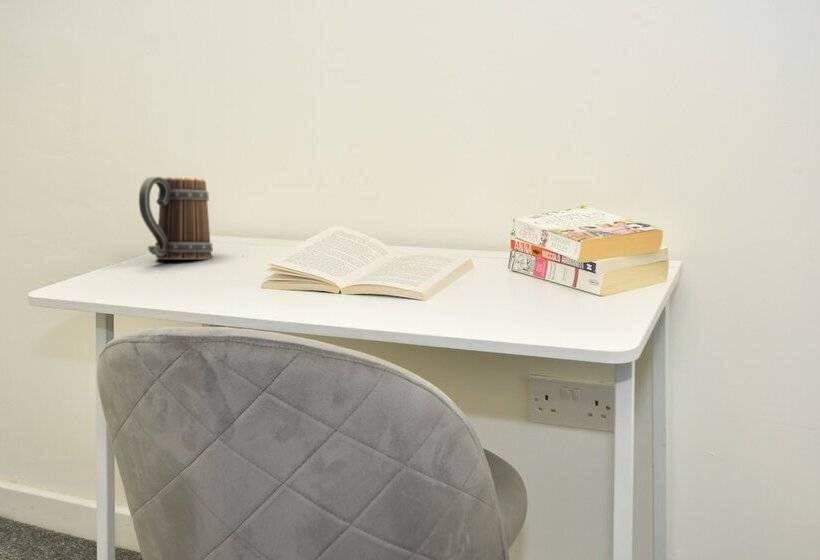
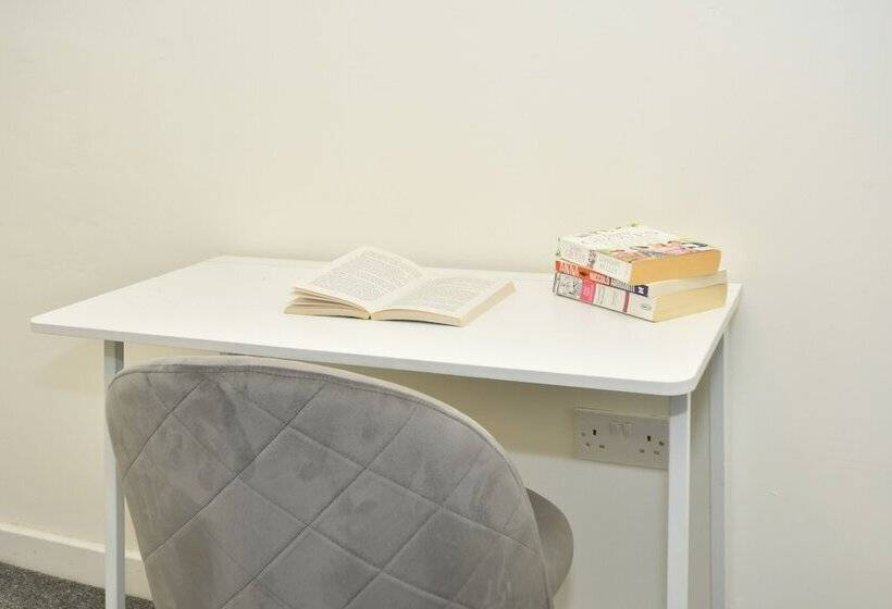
- mug (174, 218)
